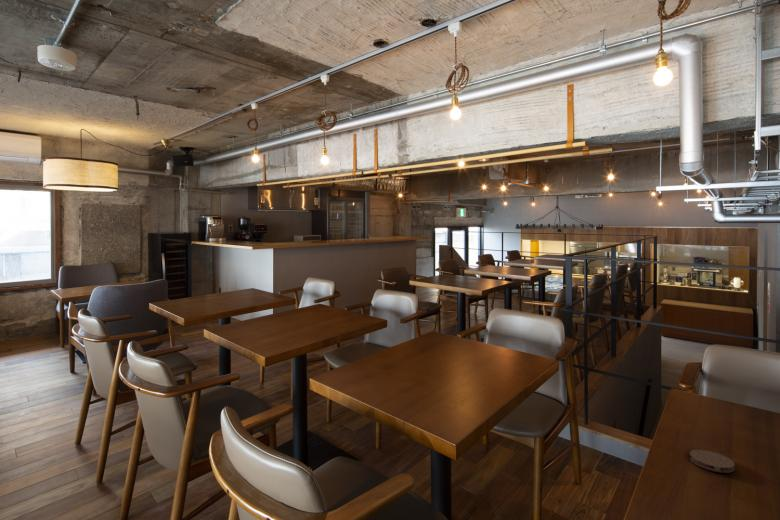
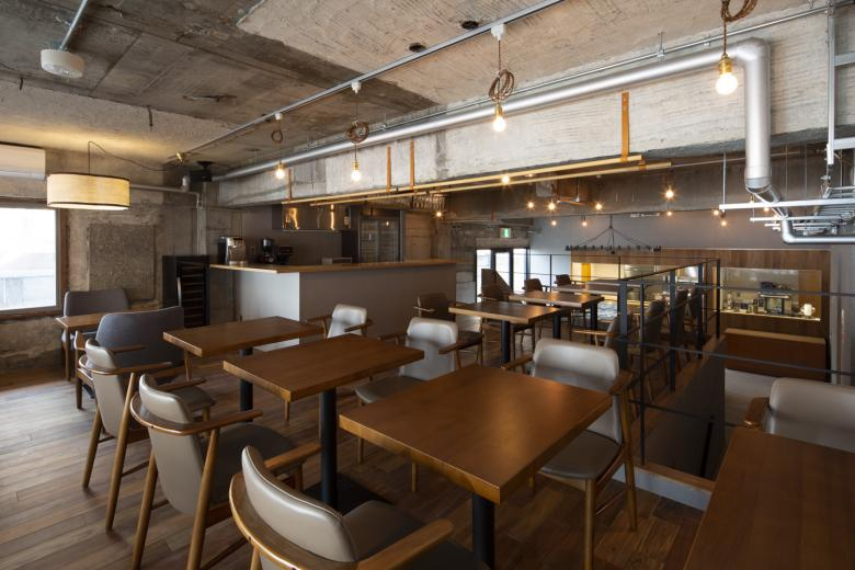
- coaster (711, 460)
